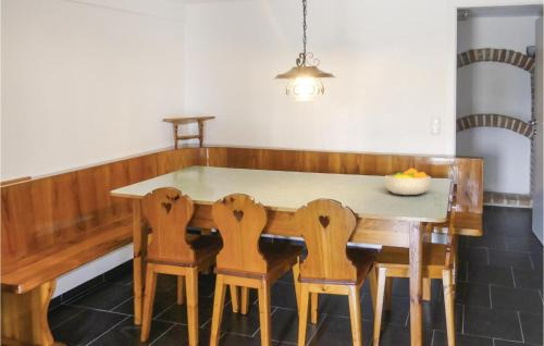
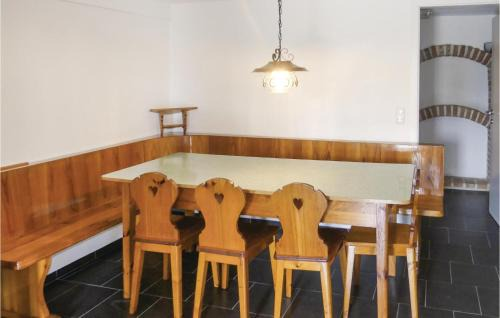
- fruit bowl (407, 181)
